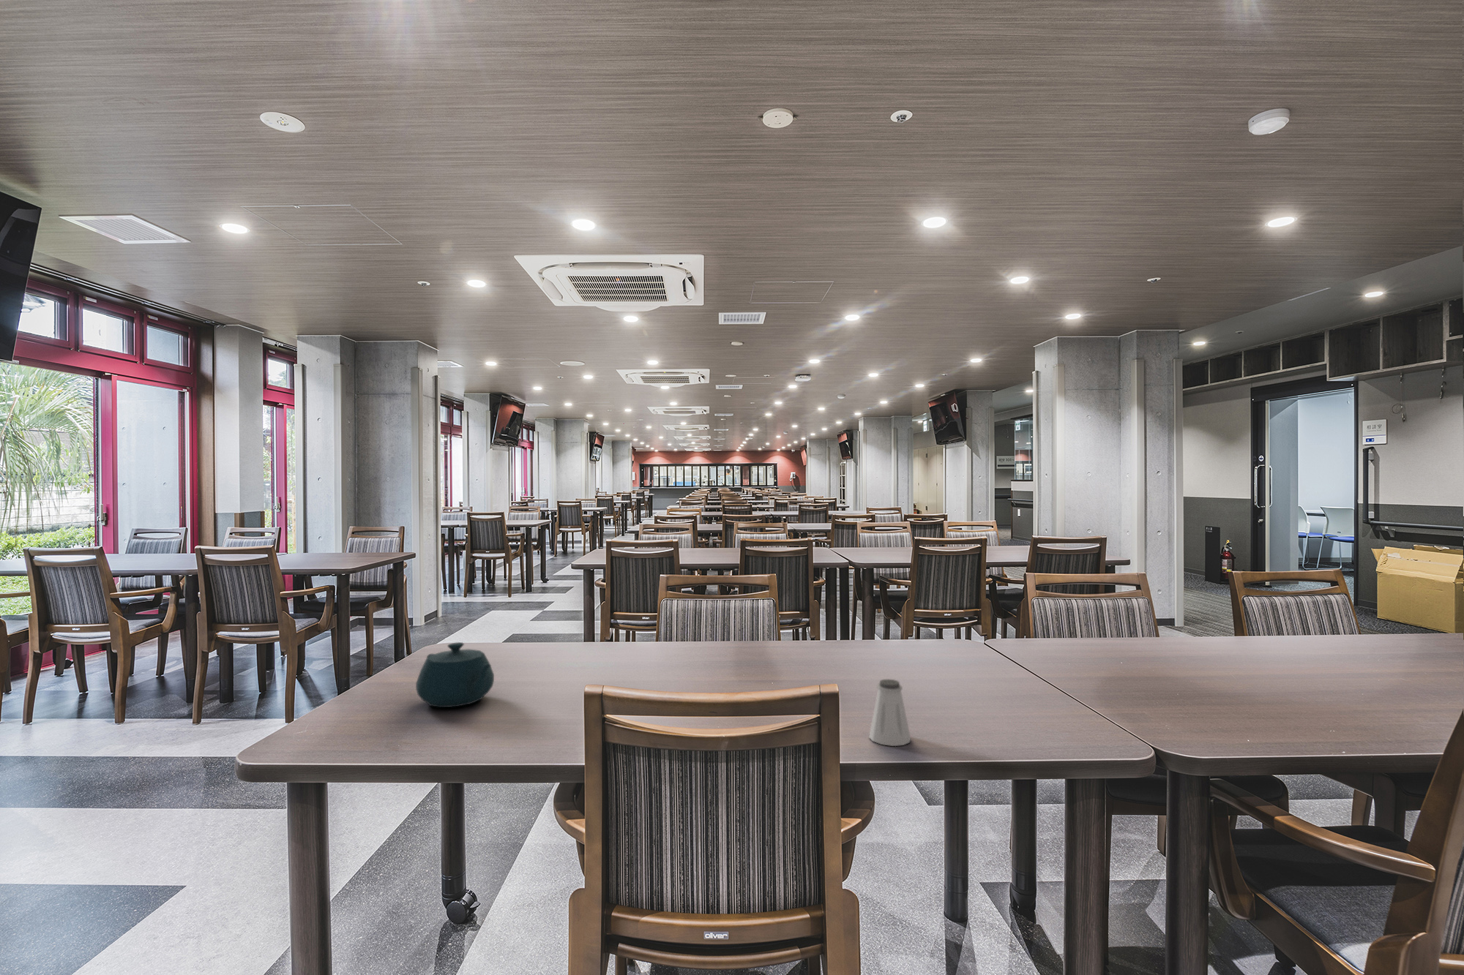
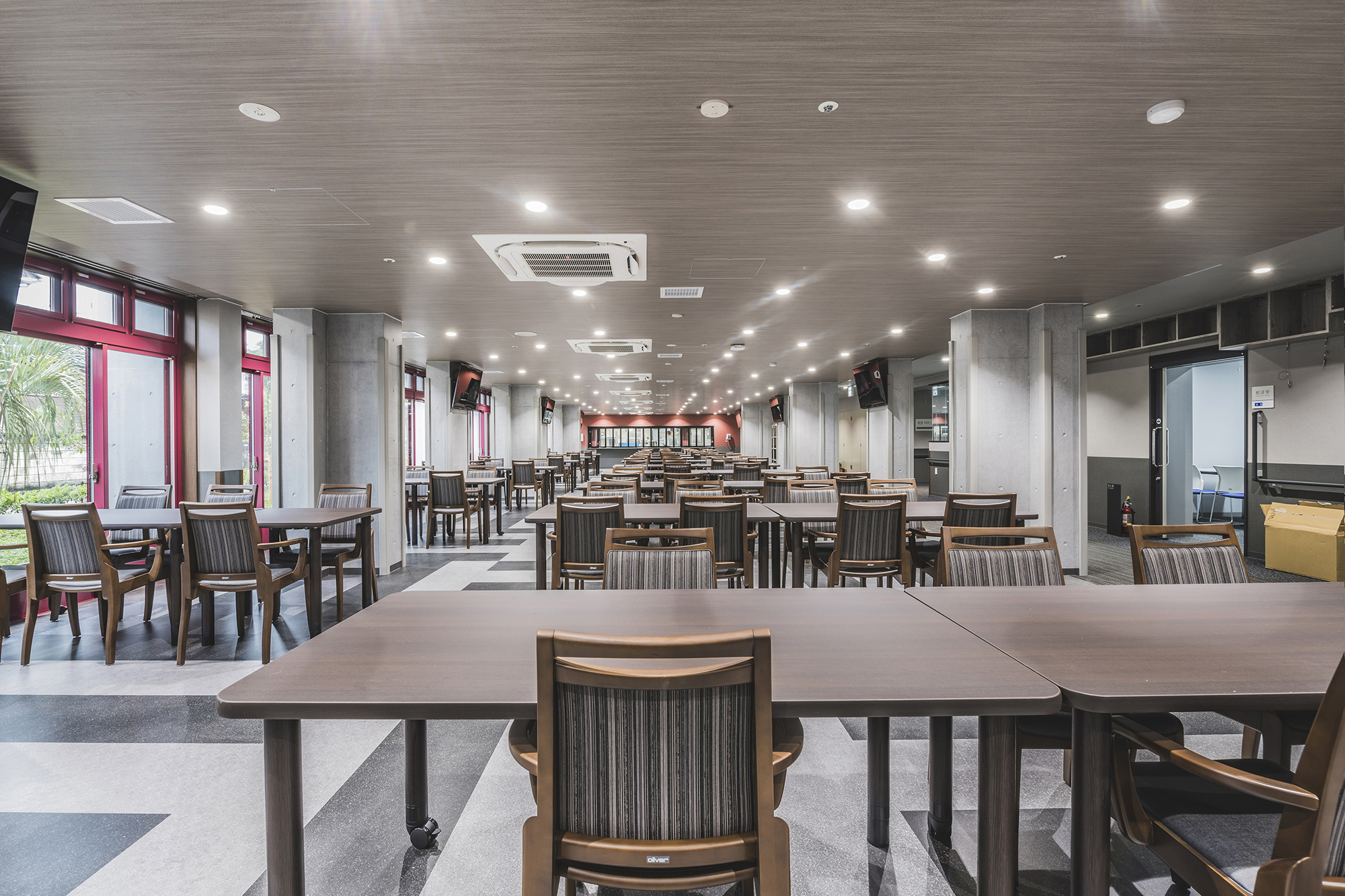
- saltshaker (889, 709)
- teapot (457, 672)
